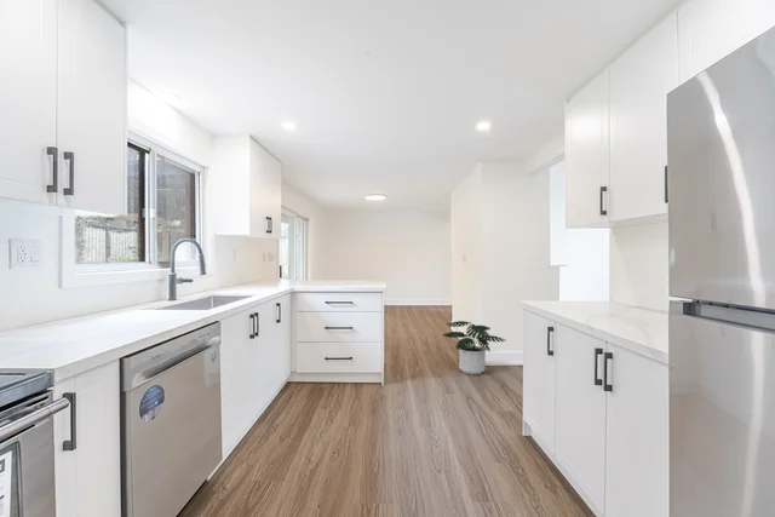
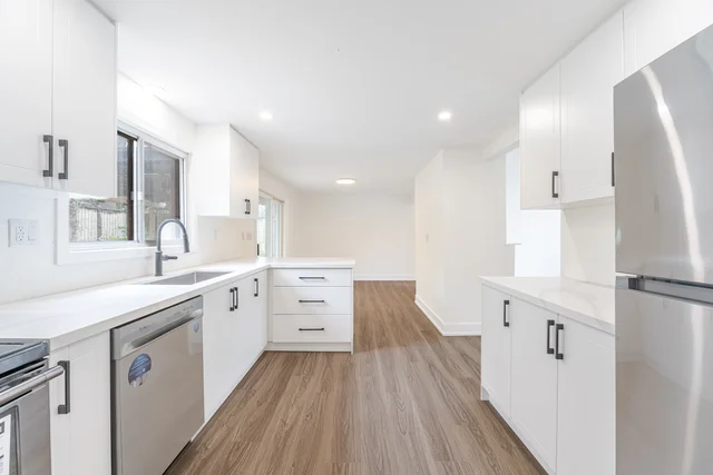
- potted plant (473, 347)
